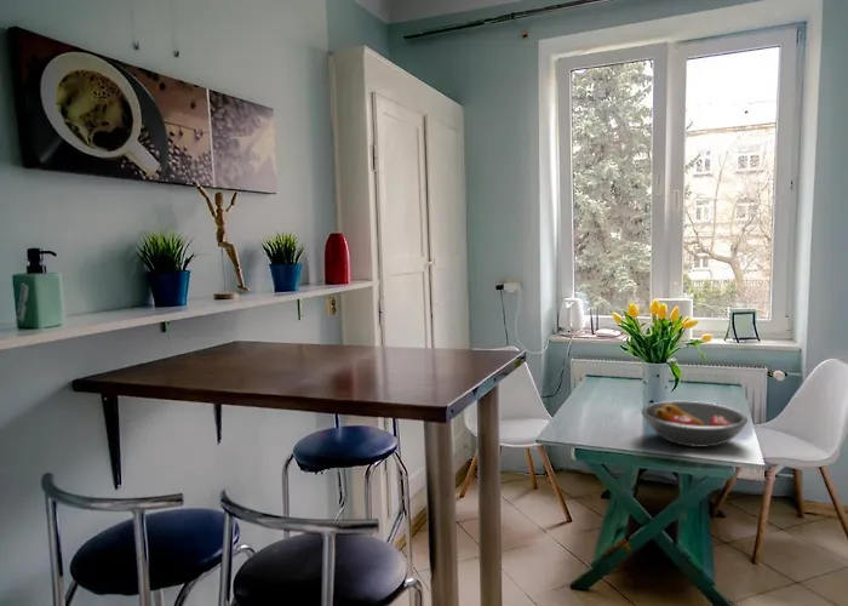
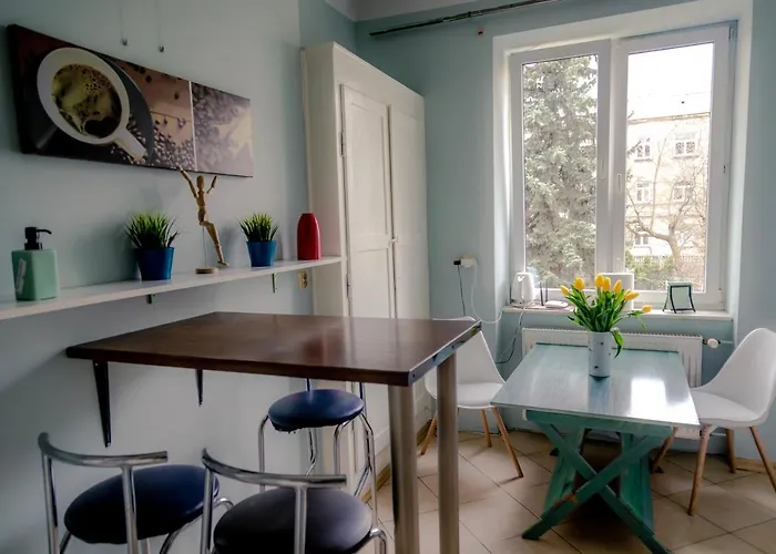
- fruit bowl (692, 423)
